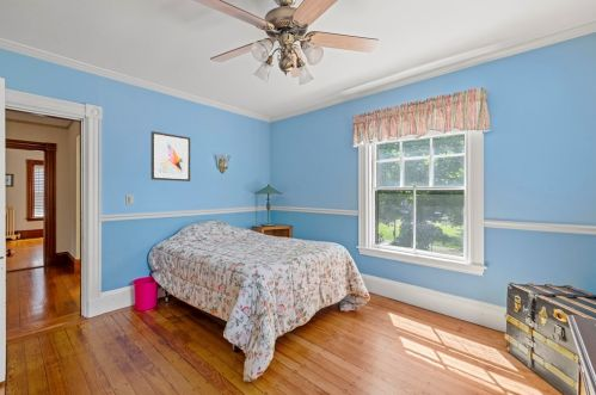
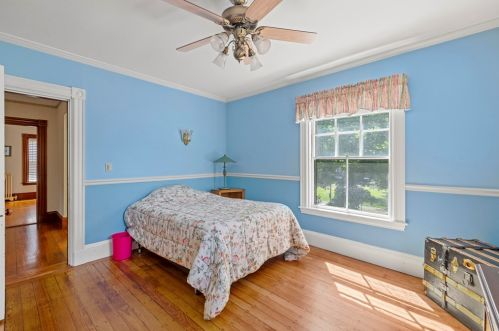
- wall art (171, 158)
